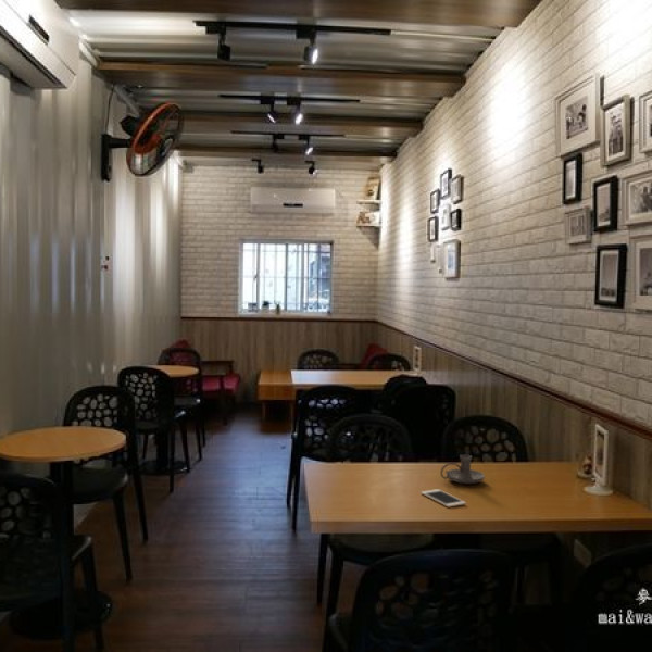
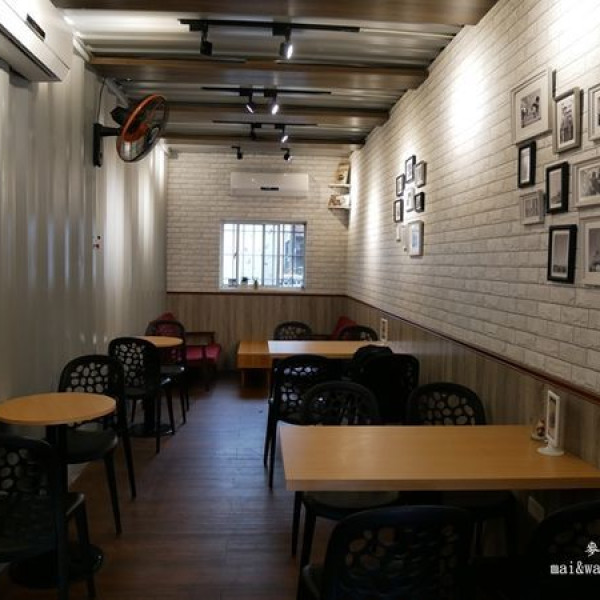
- candle holder (461, 468)
- cell phone (442, 498)
